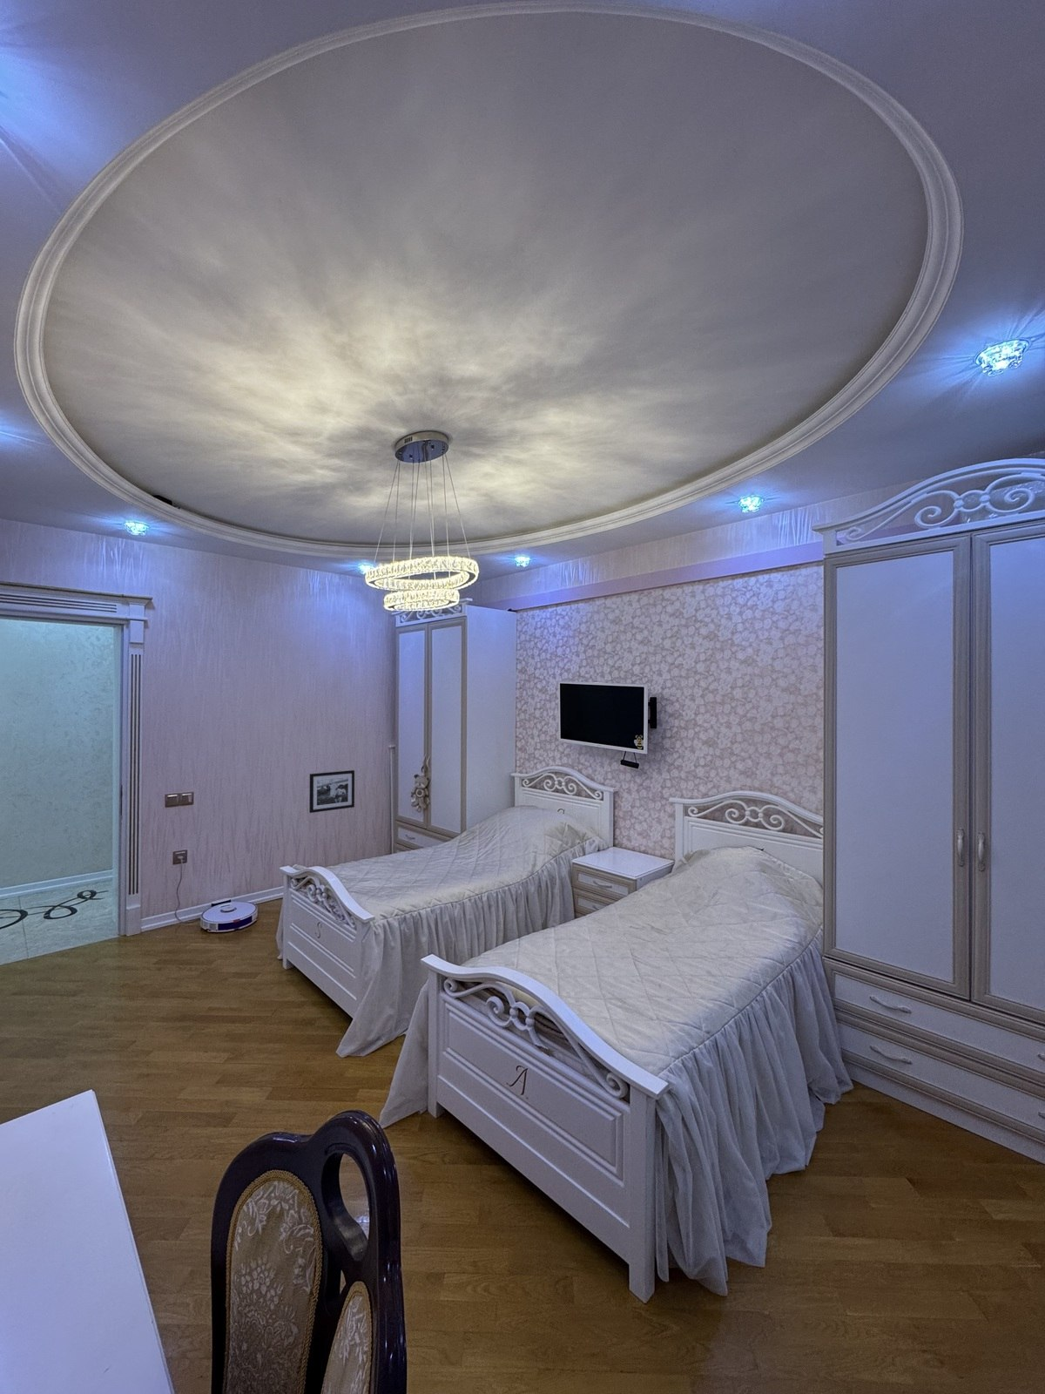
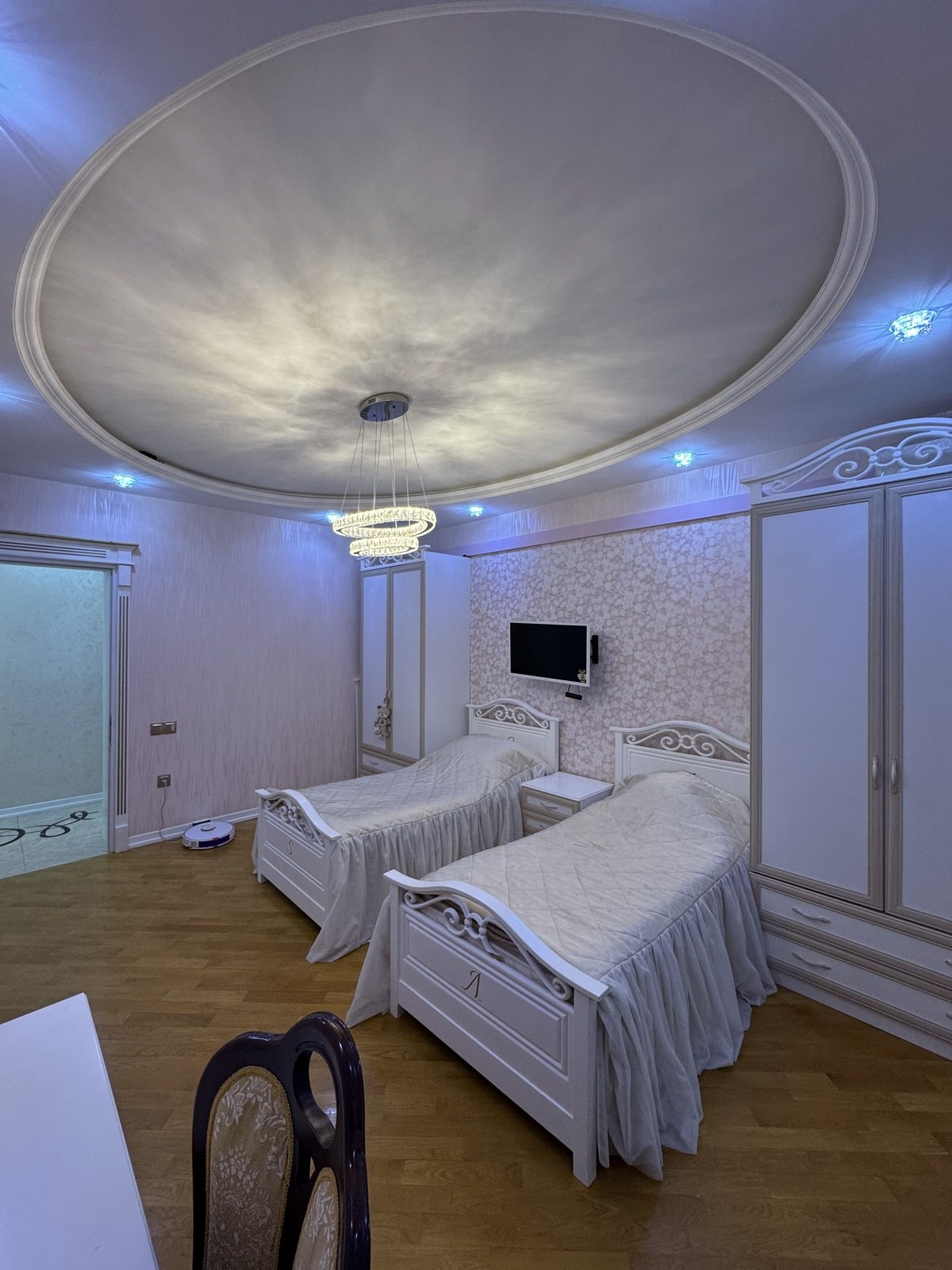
- picture frame (332, 790)
